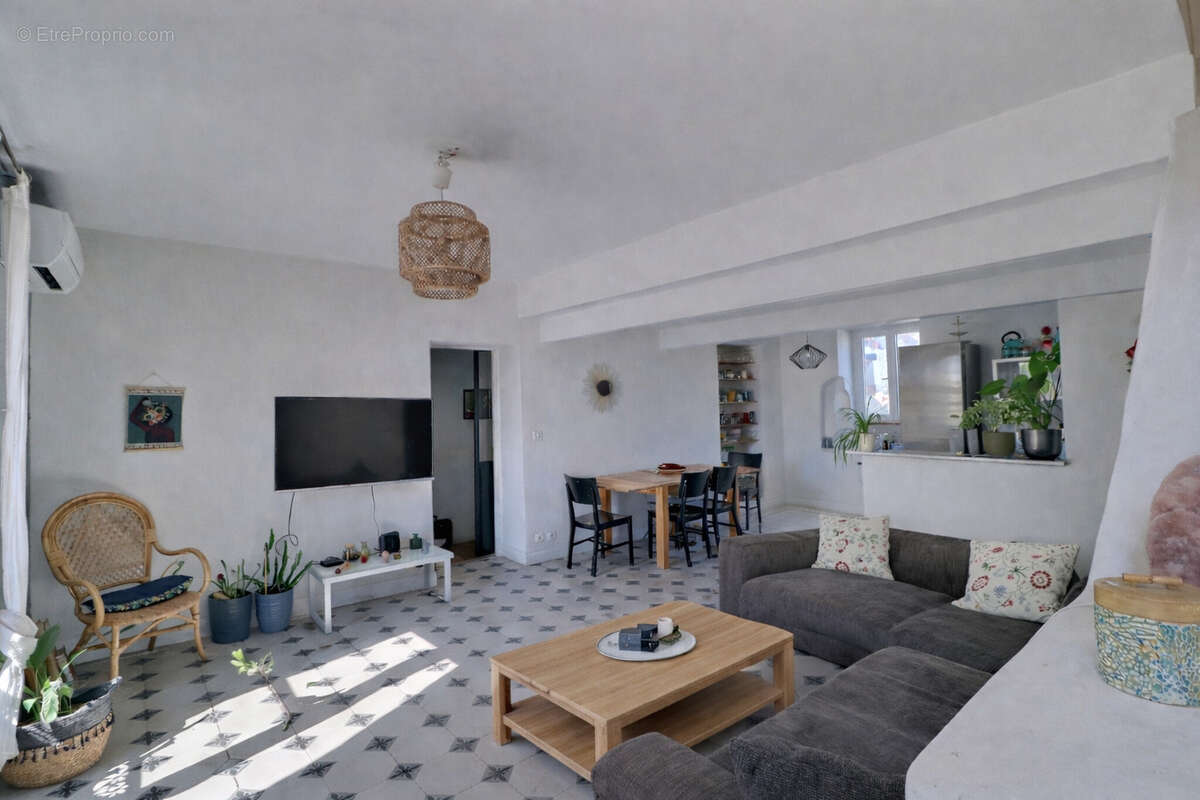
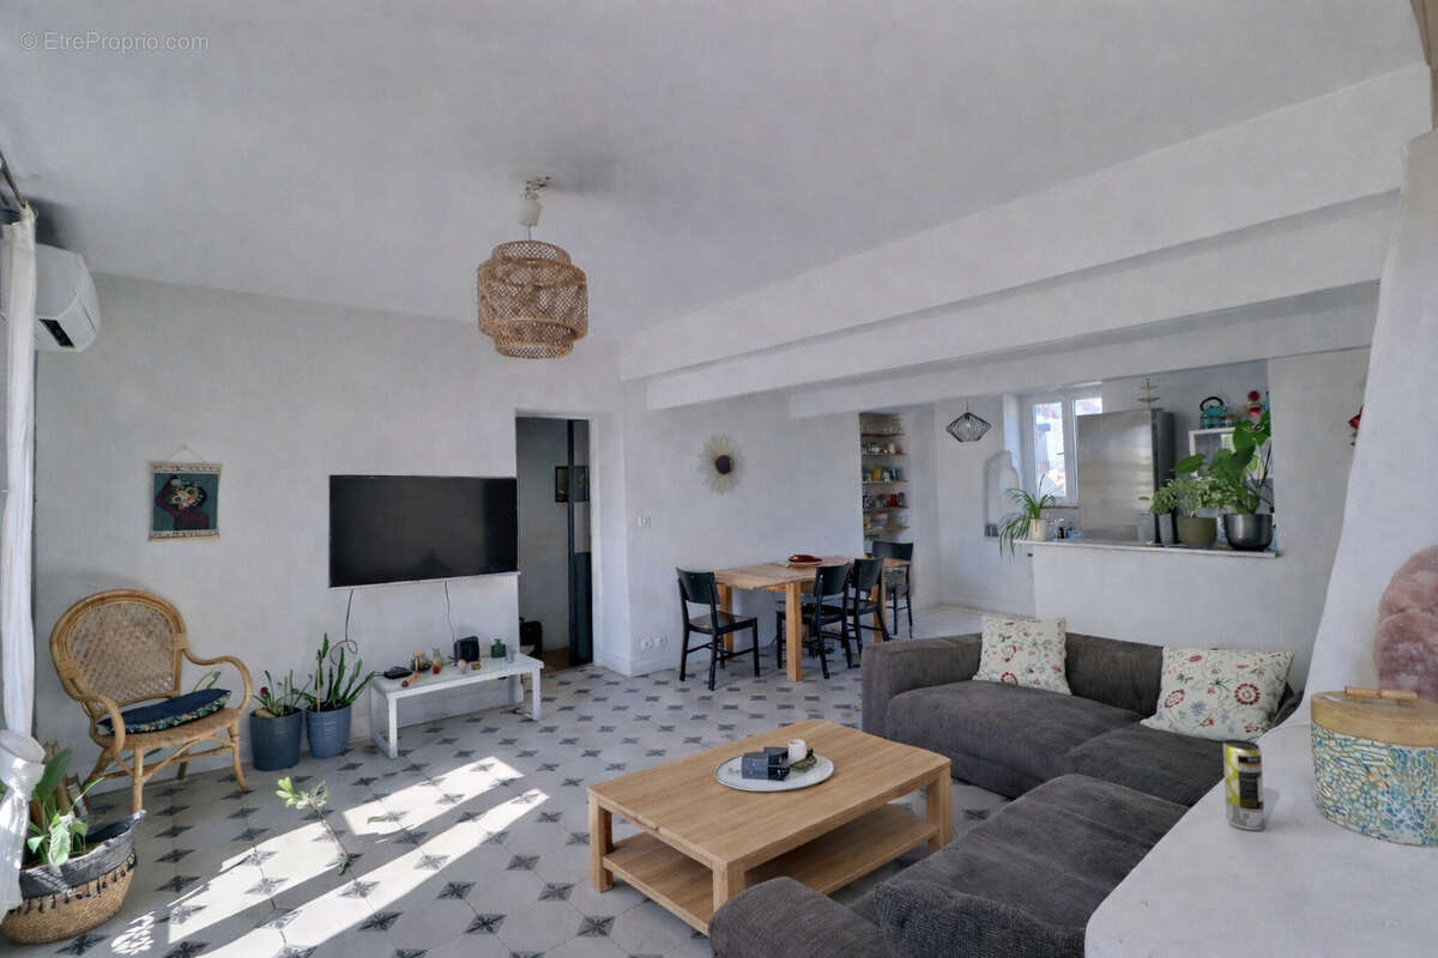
+ beverage can (1243, 783)
